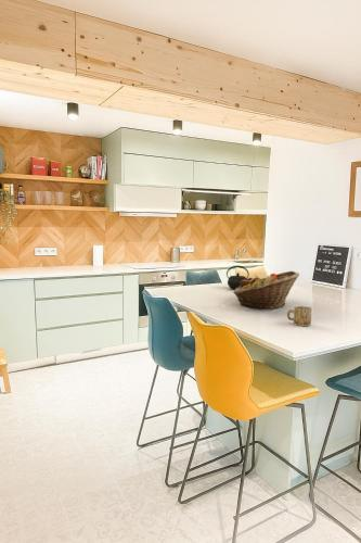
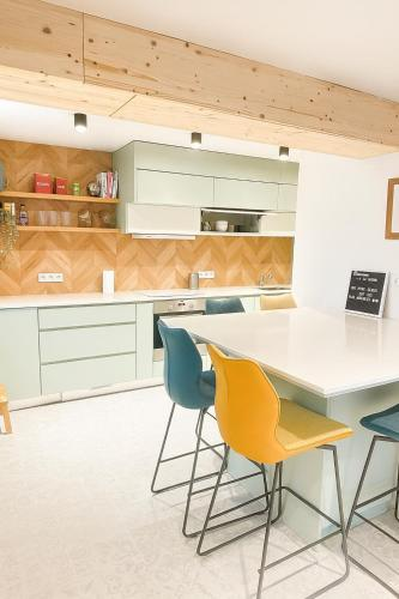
- mug (298, 315)
- fruit basket (266, 288)
- kettle (238, 277)
